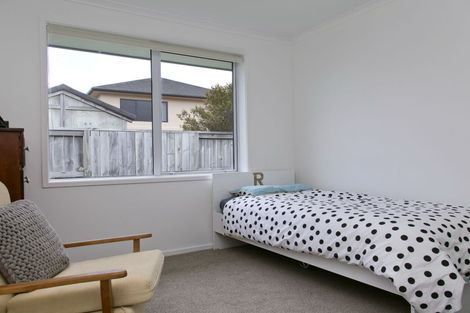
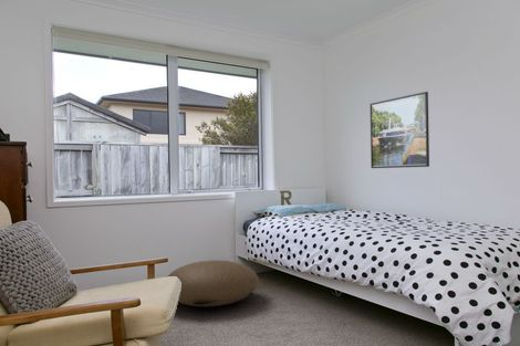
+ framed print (397, 133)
+ pouf (211, 282)
